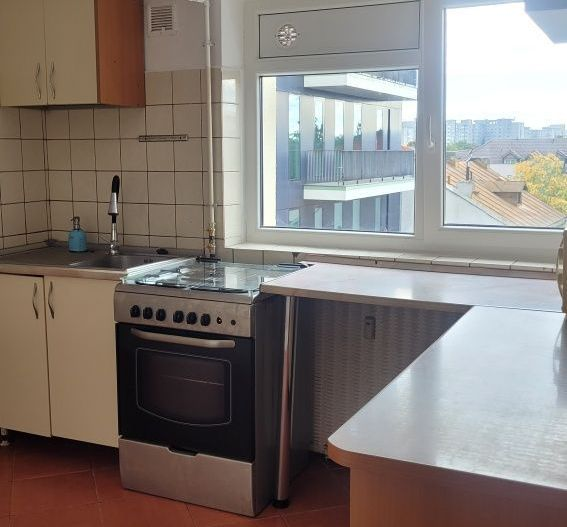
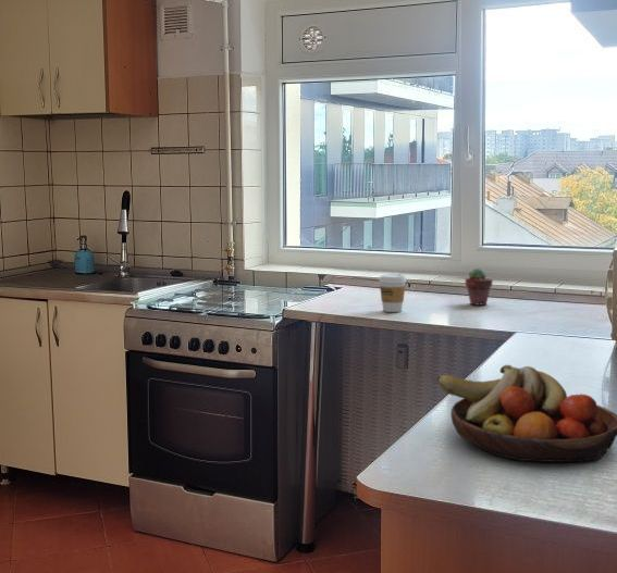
+ potted succulent (478, 286)
+ coffee cup (392, 292)
+ fruit bowl (532, 407)
